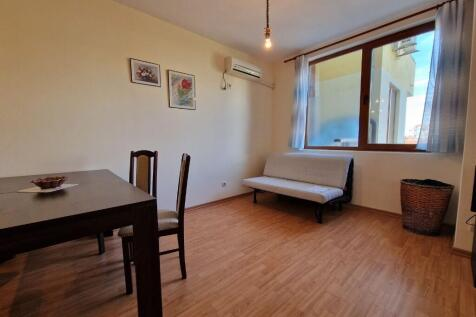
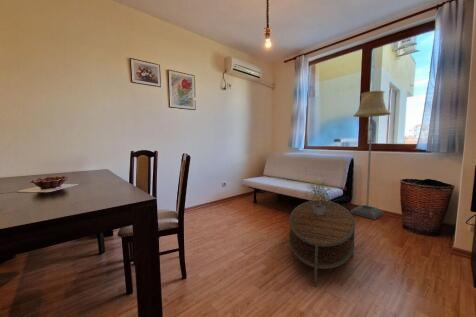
+ potted plant (319, 194)
+ floor lamp (369, 155)
+ coffee table (320, 232)
